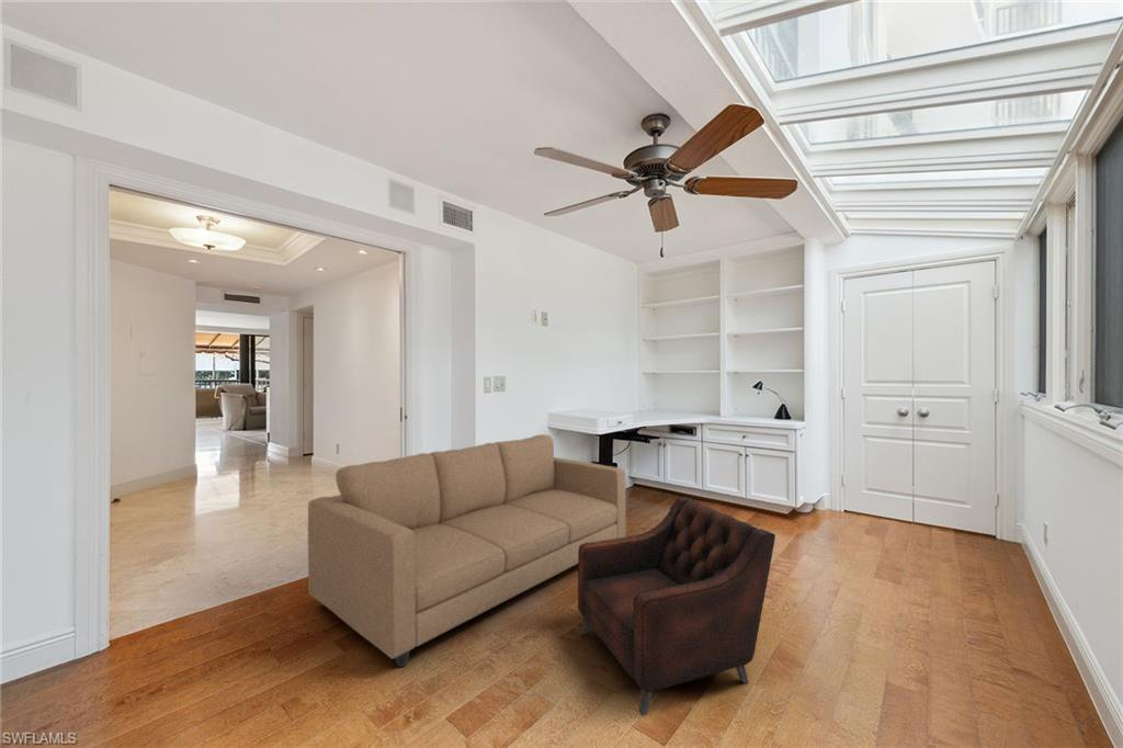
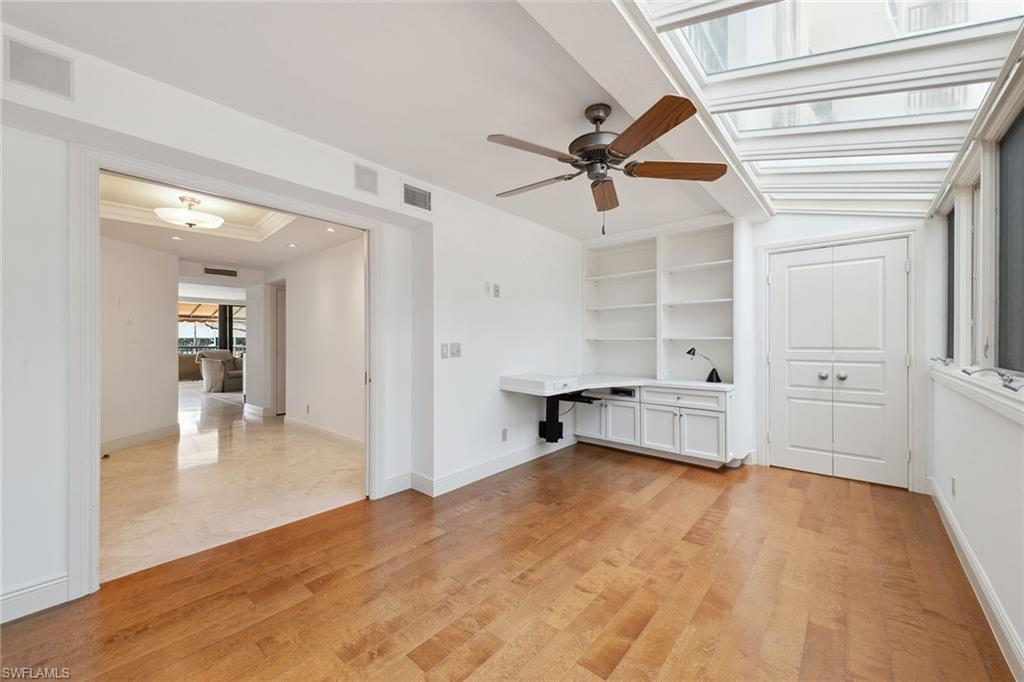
- sofa (489, 512)
- armchair (668, 585)
